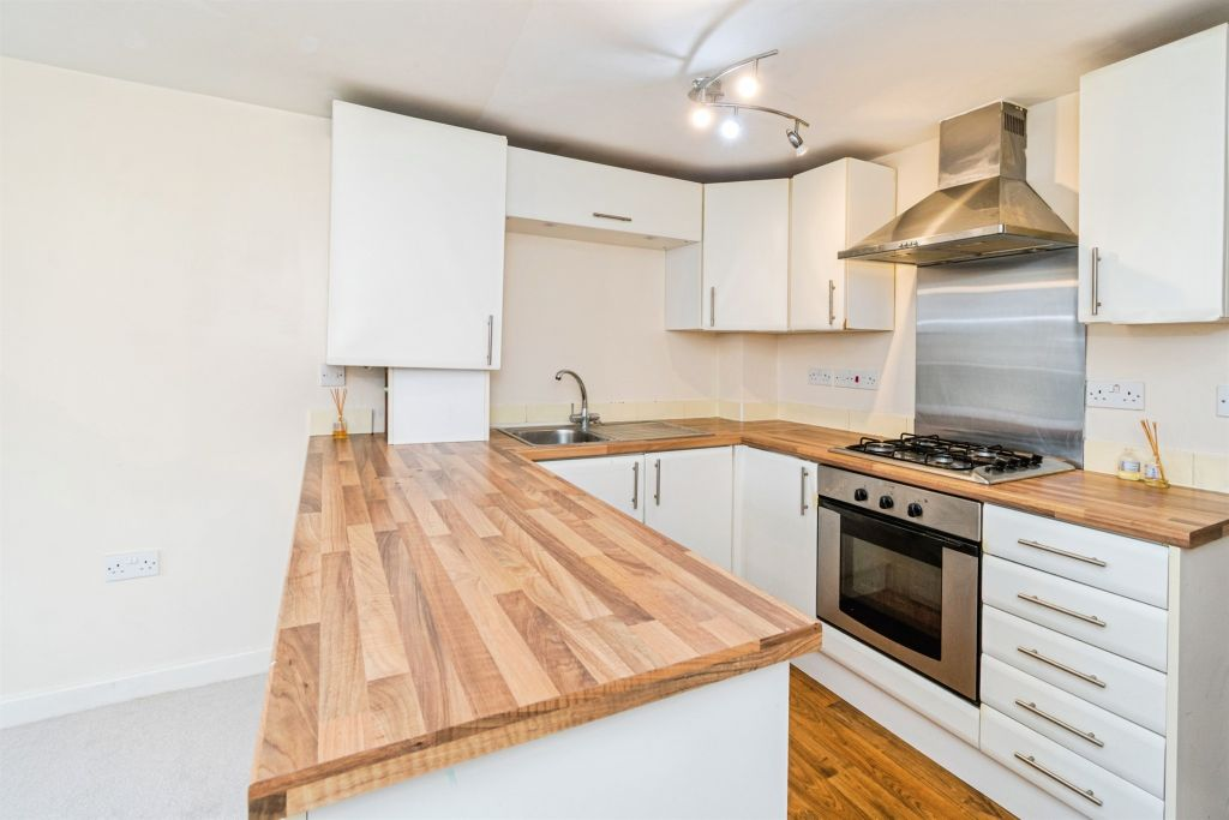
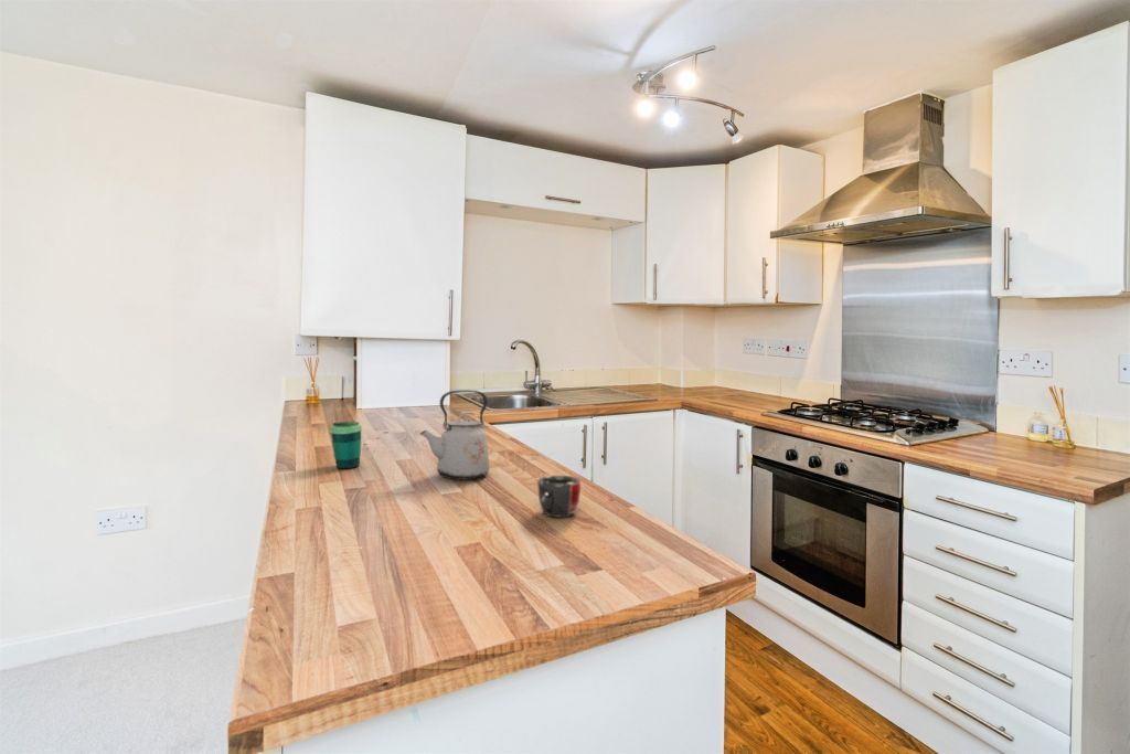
+ mug (555, 498)
+ cup (345, 445)
+ kettle (454, 434)
